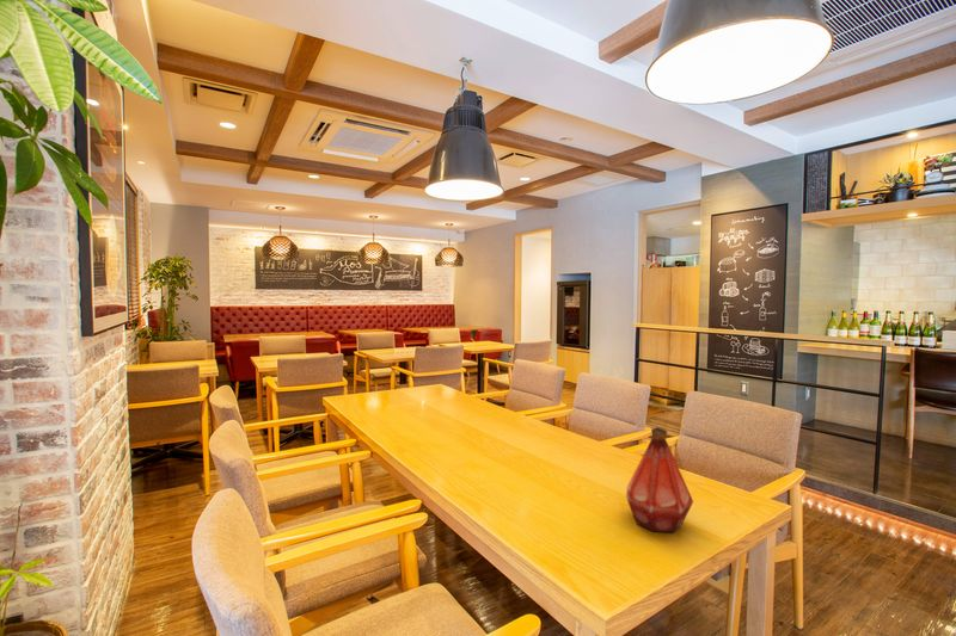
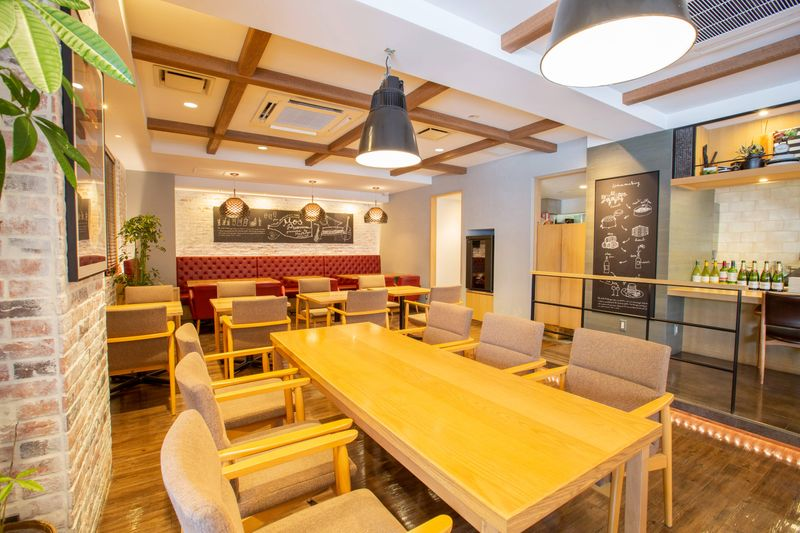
- bottle (657, 475)
